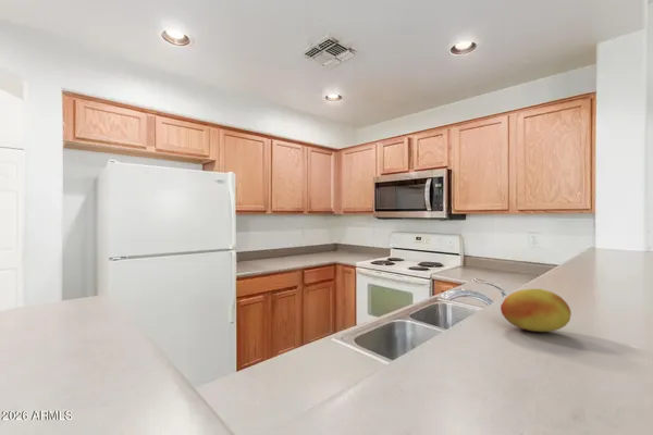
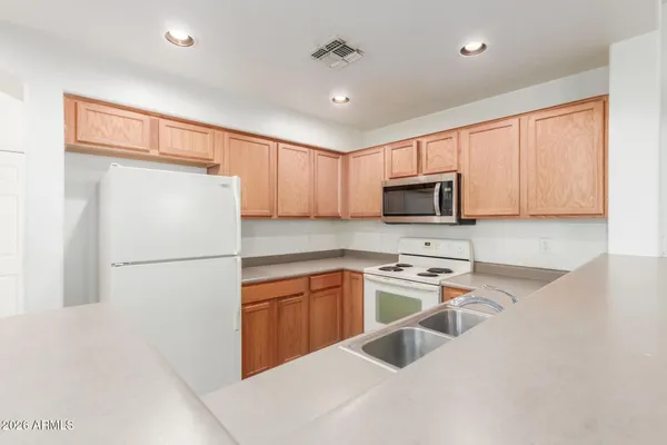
- fruit (534, 309)
